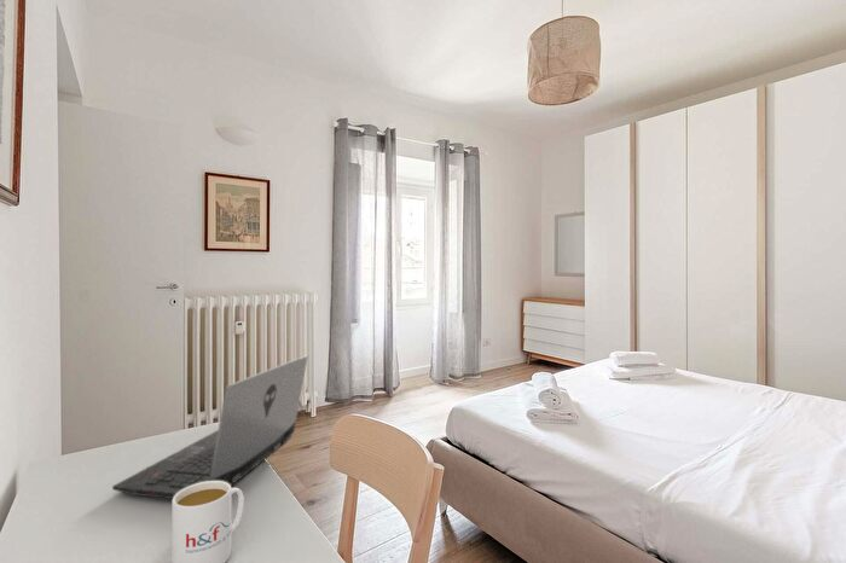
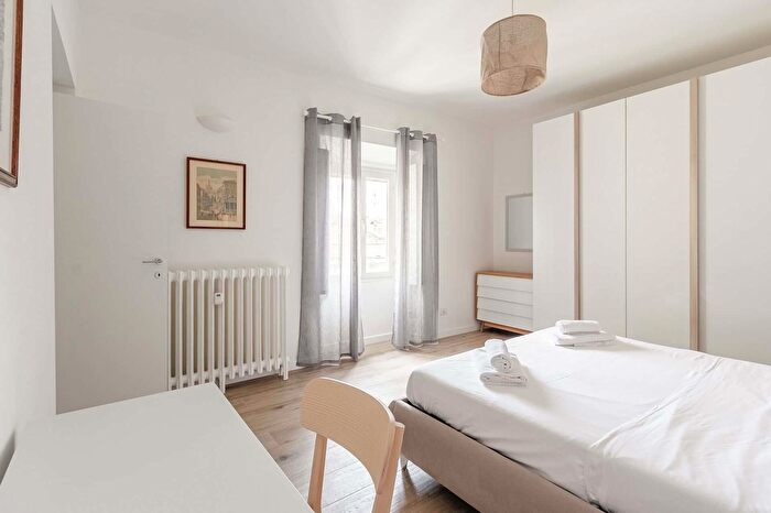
- mug (212, 521)
- laptop computer (224, 414)
